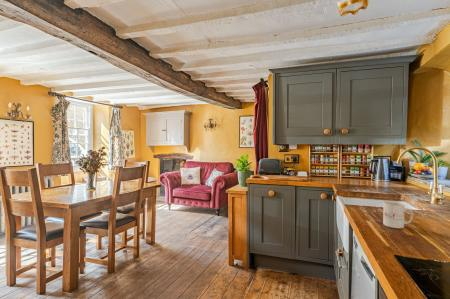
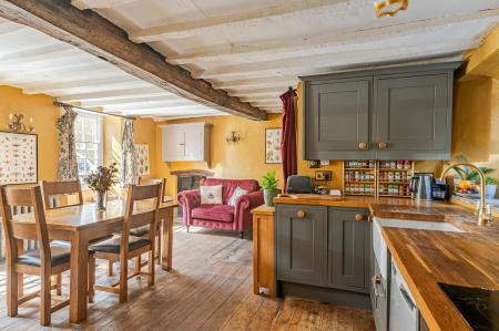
- mug (397, 215)
